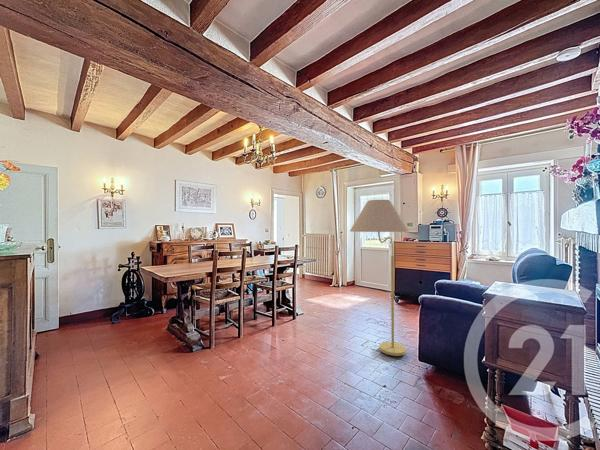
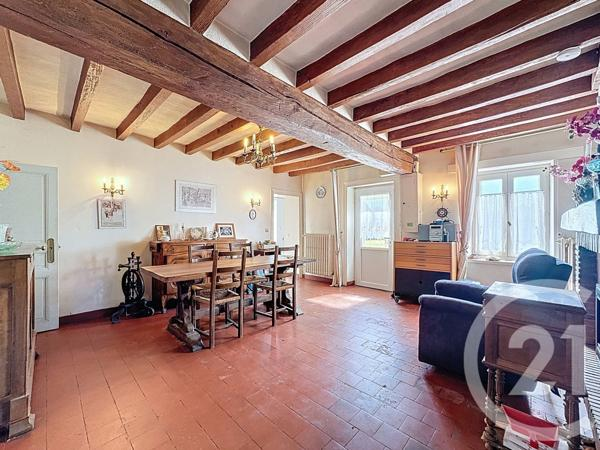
- floor lamp (391, 282)
